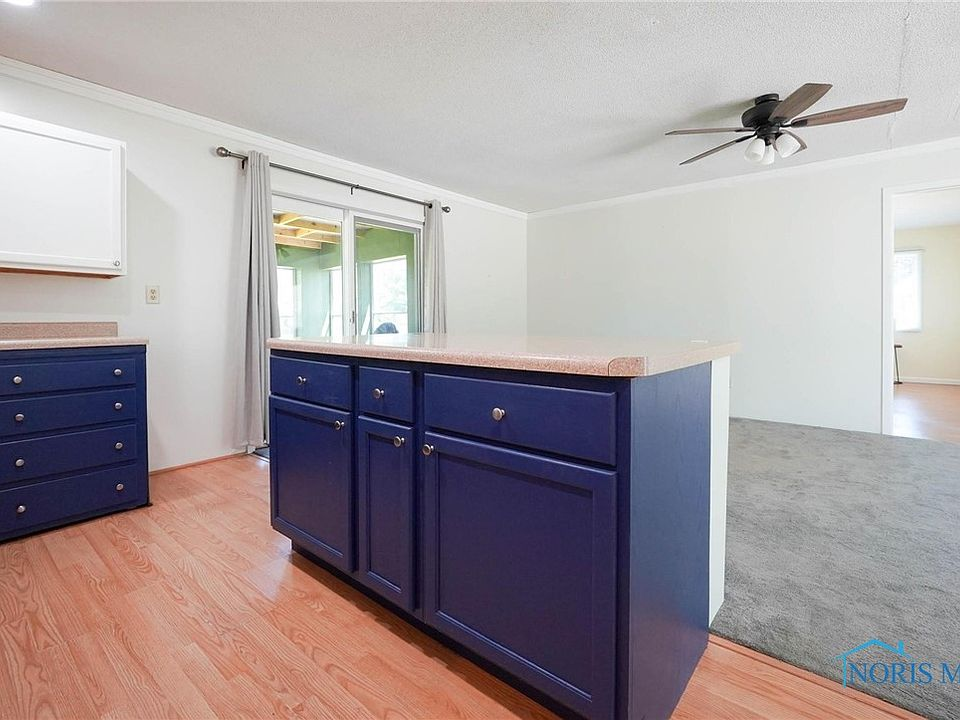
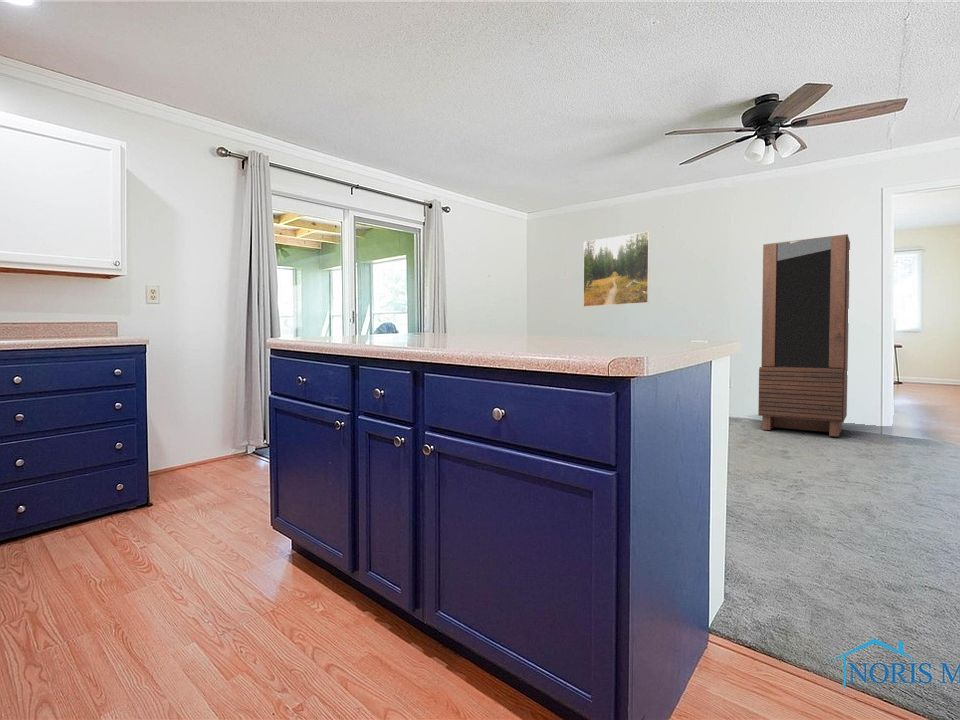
+ bookcase (803, 336)
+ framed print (615, 271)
